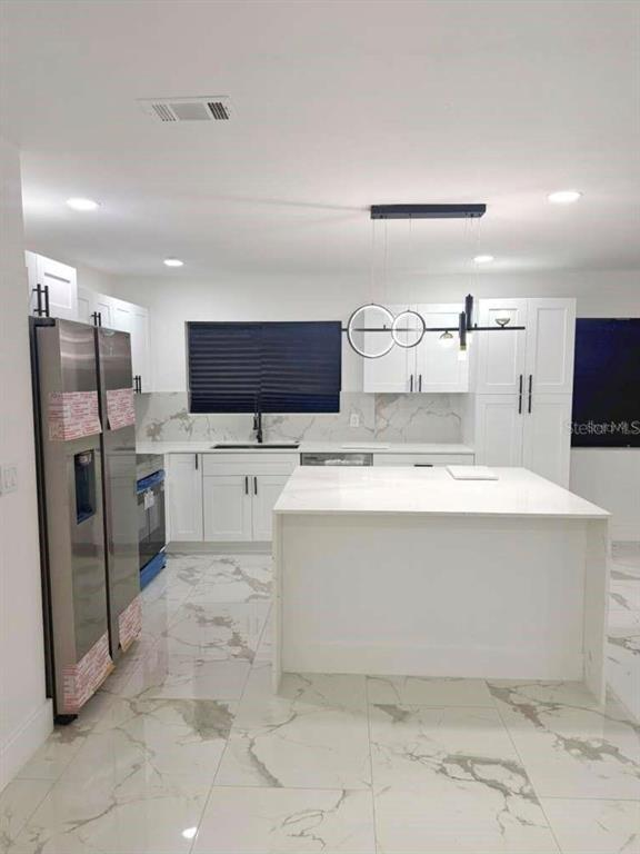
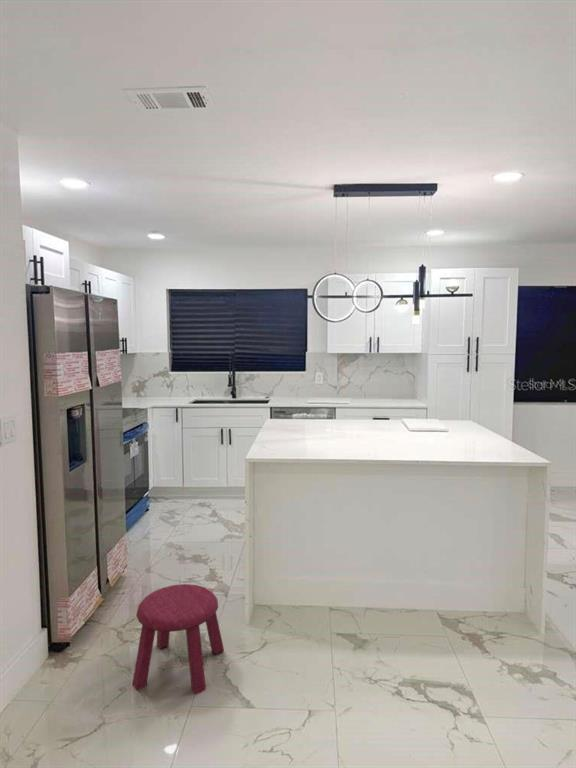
+ stool (178, 630)
